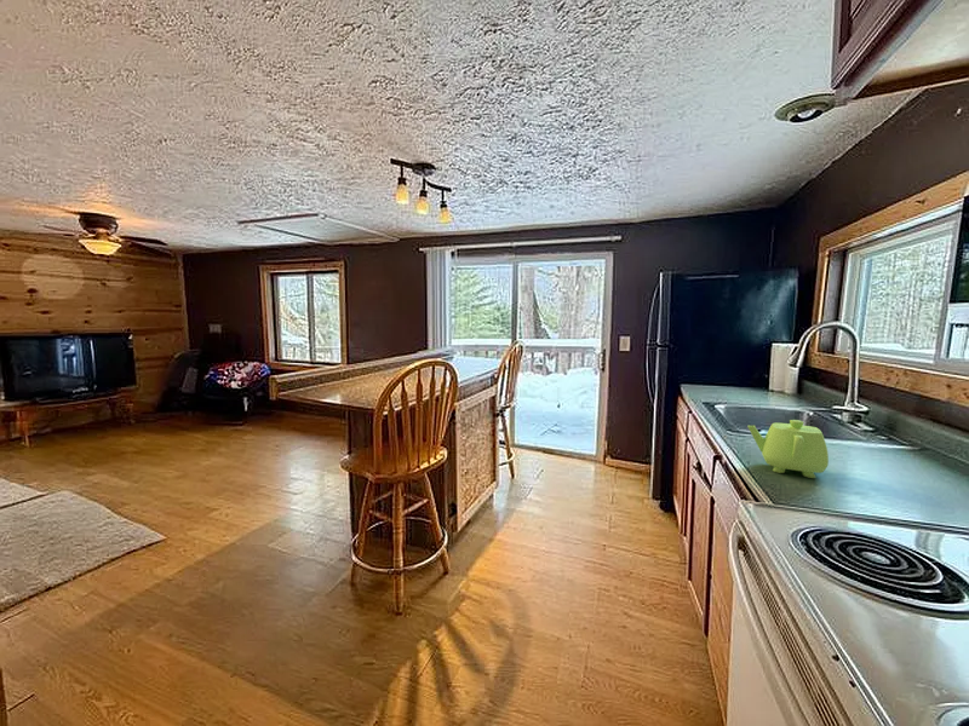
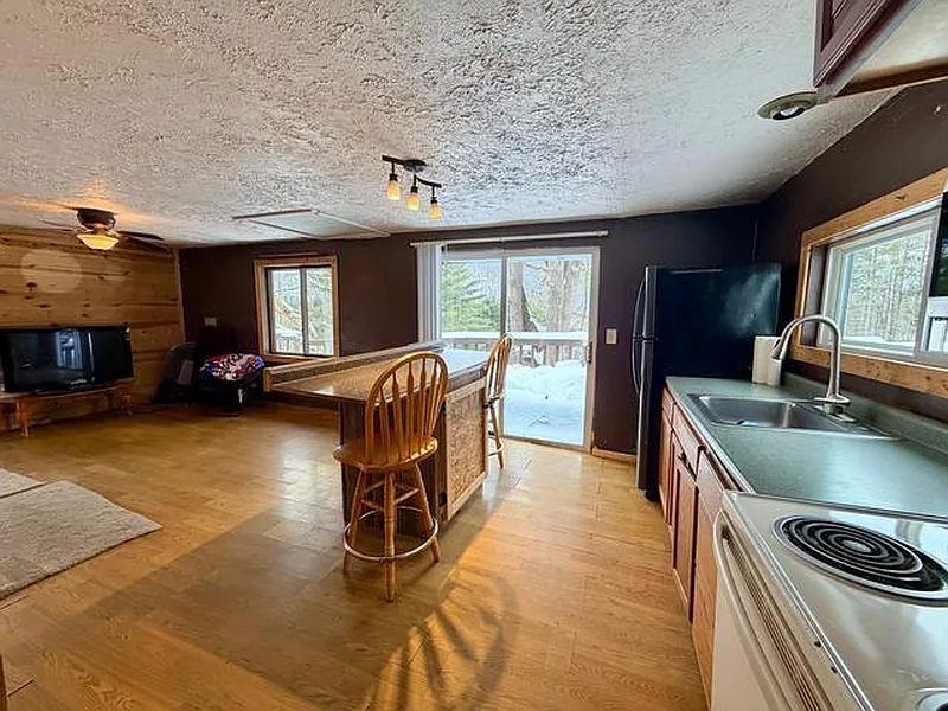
- teapot (786, 445)
